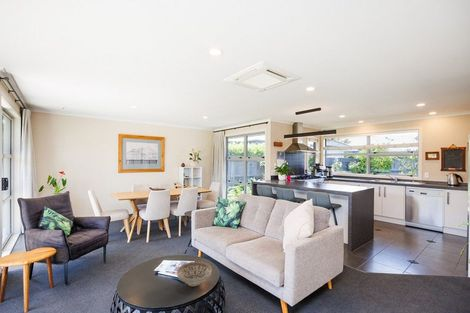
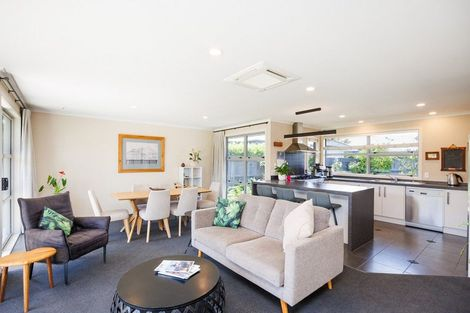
- decorative bowl (194, 276)
